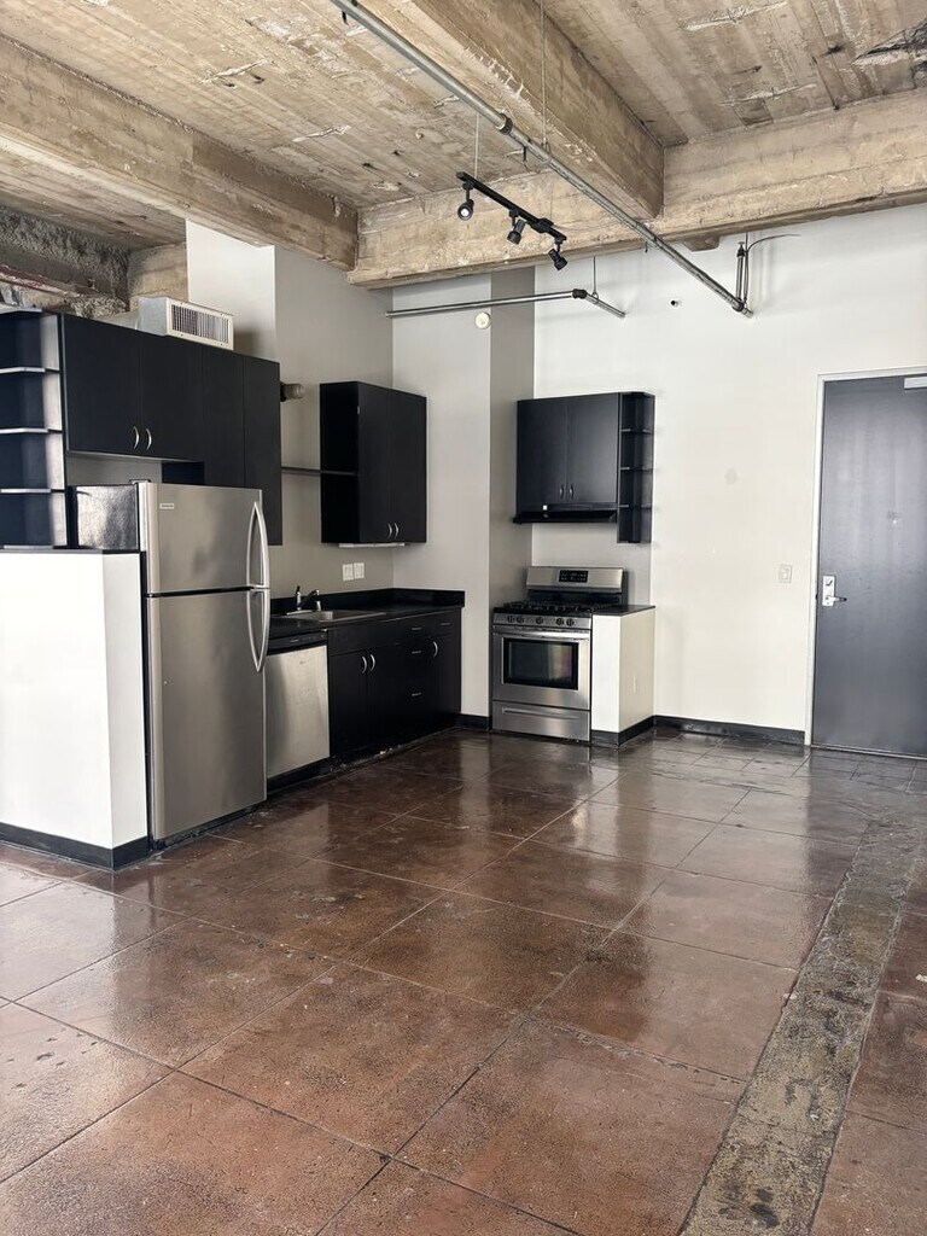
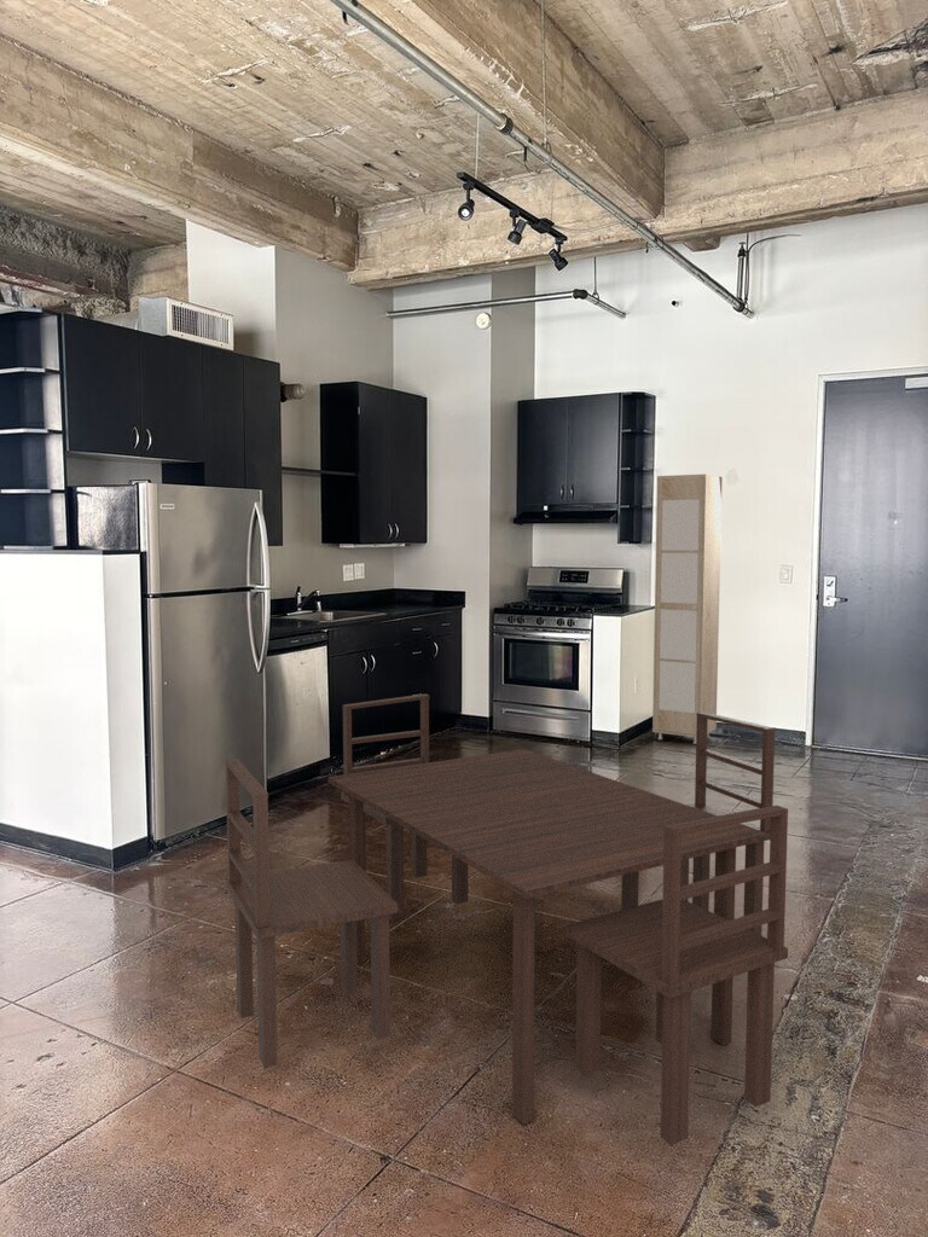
+ cabinet (686, 608)
+ dining set (516, 870)
